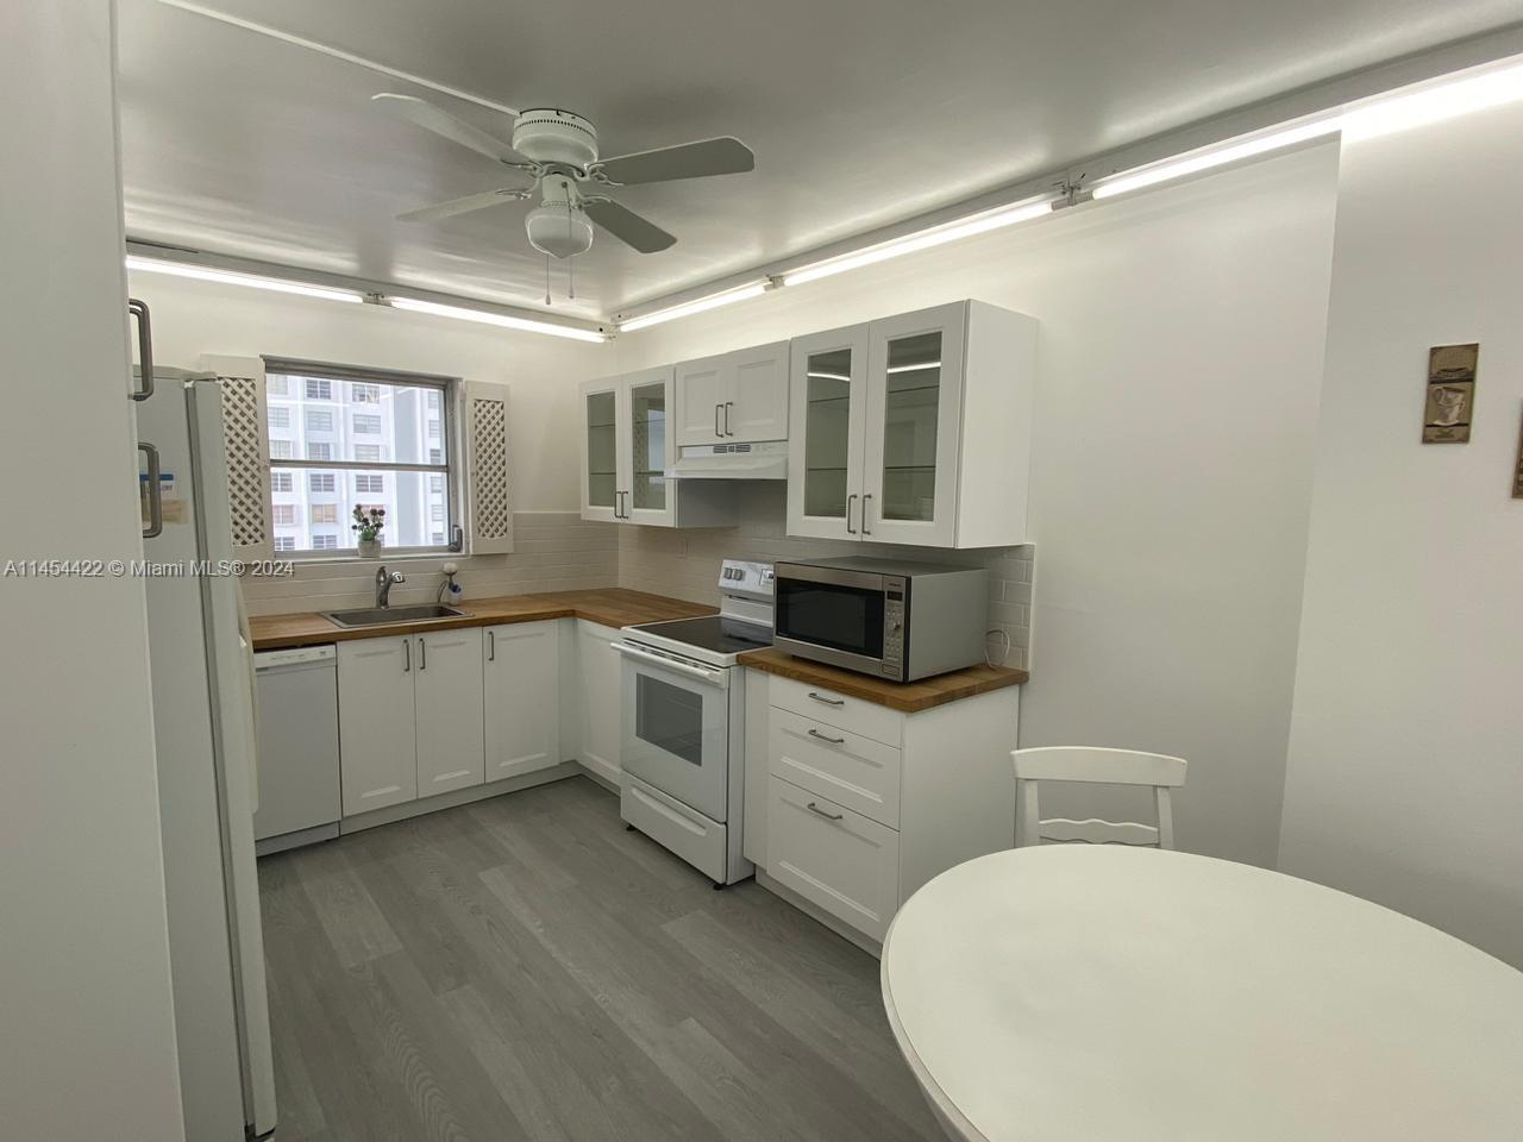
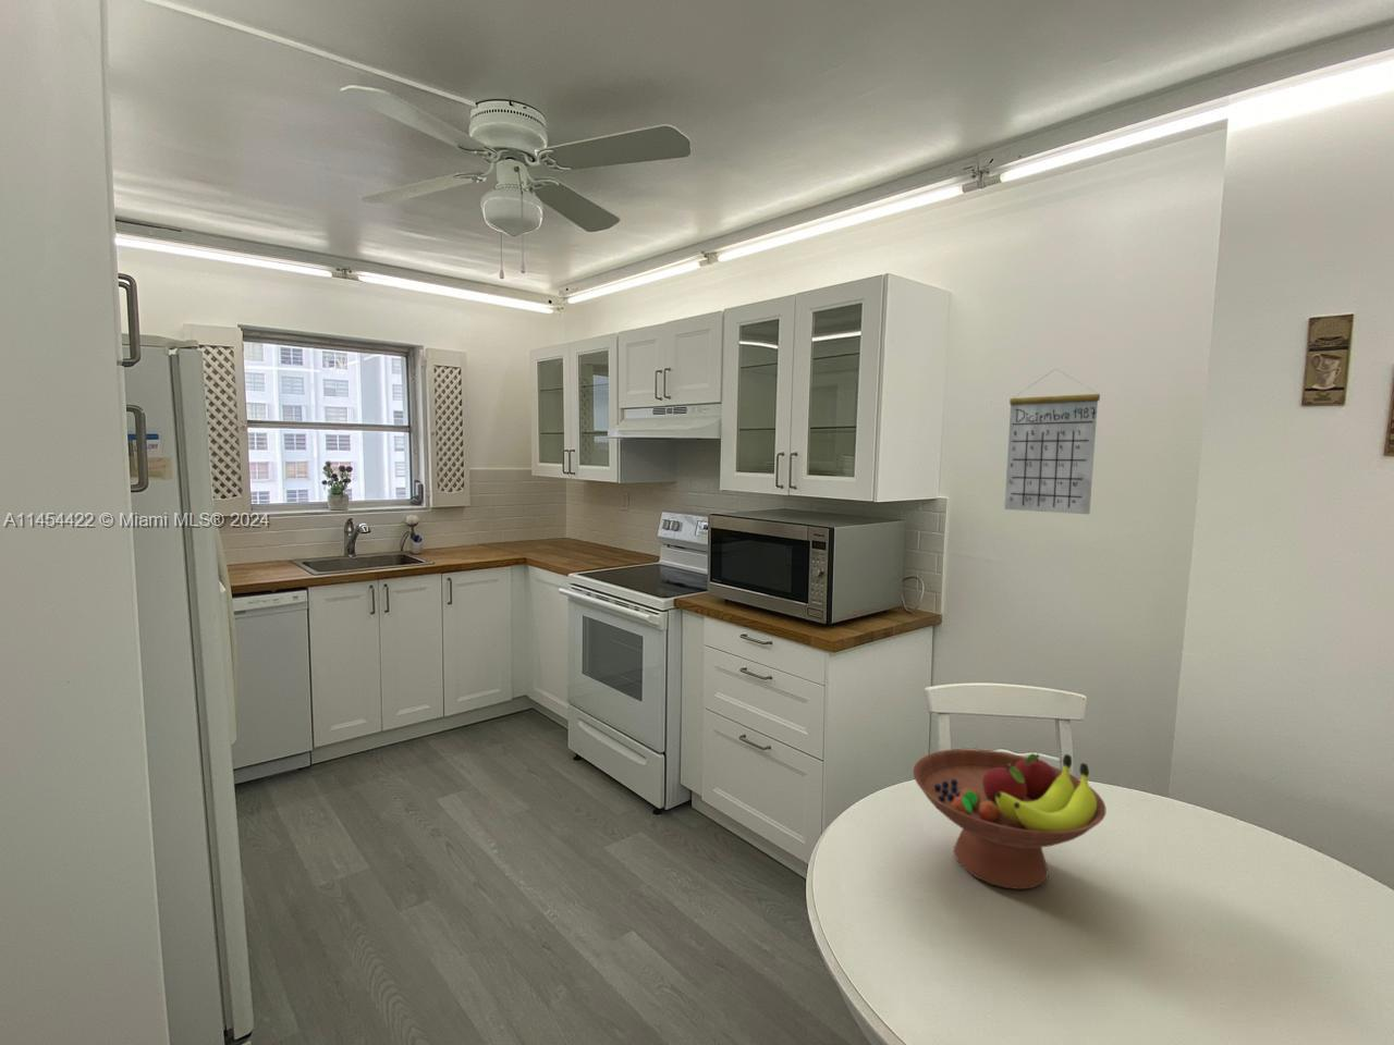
+ calendar (1049, 440)
+ fruit bowl (1002, 810)
